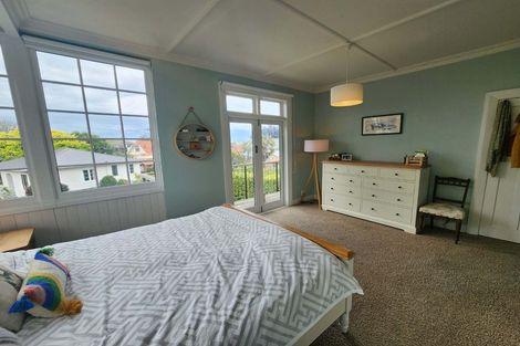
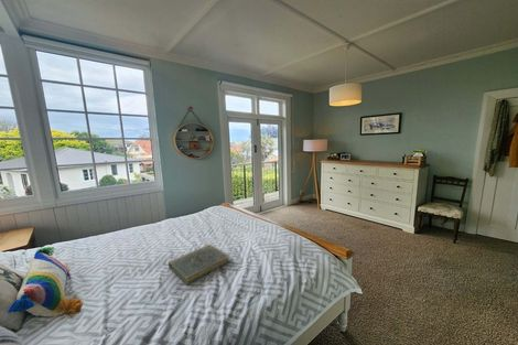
+ book (199, 261)
